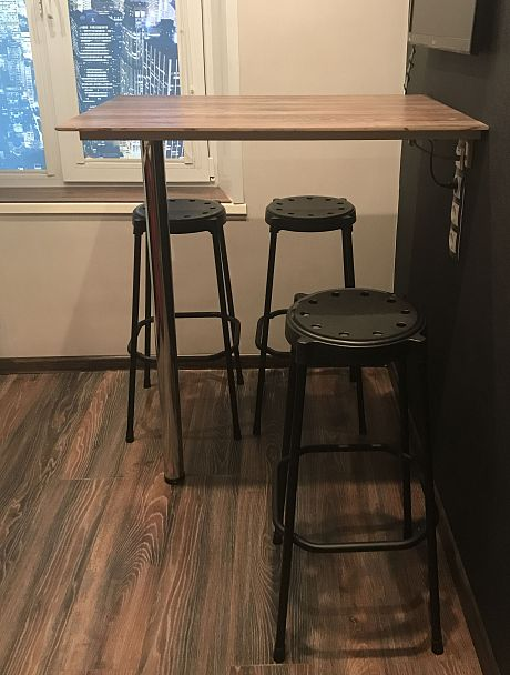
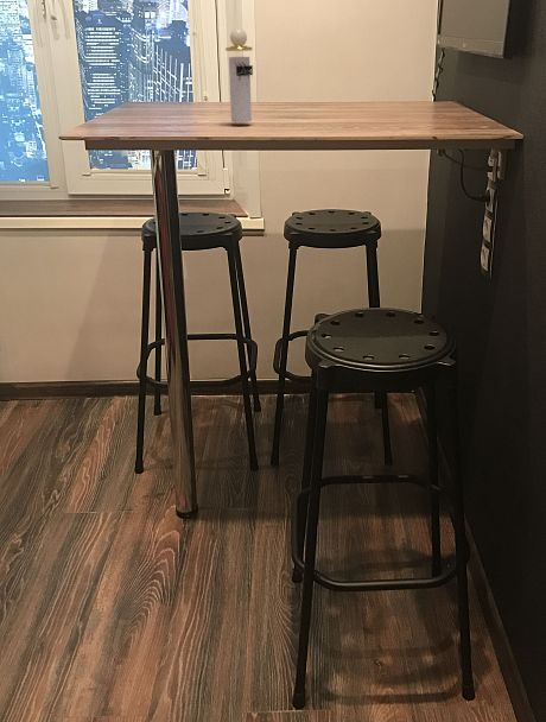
+ perfume bottle (240, 77)
